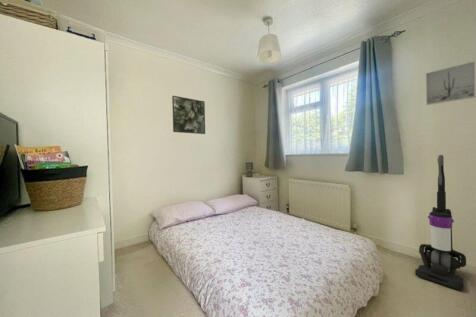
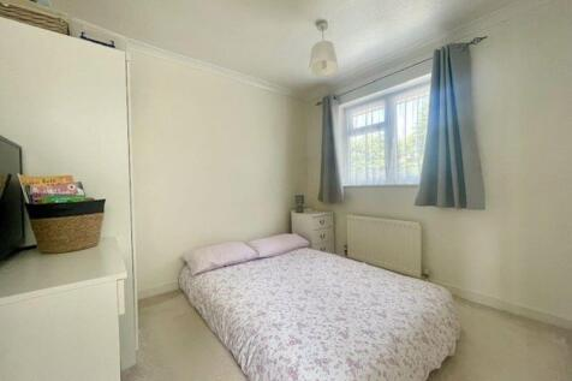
- wall art (449, 84)
- vacuum cleaner (439, 214)
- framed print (189, 115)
